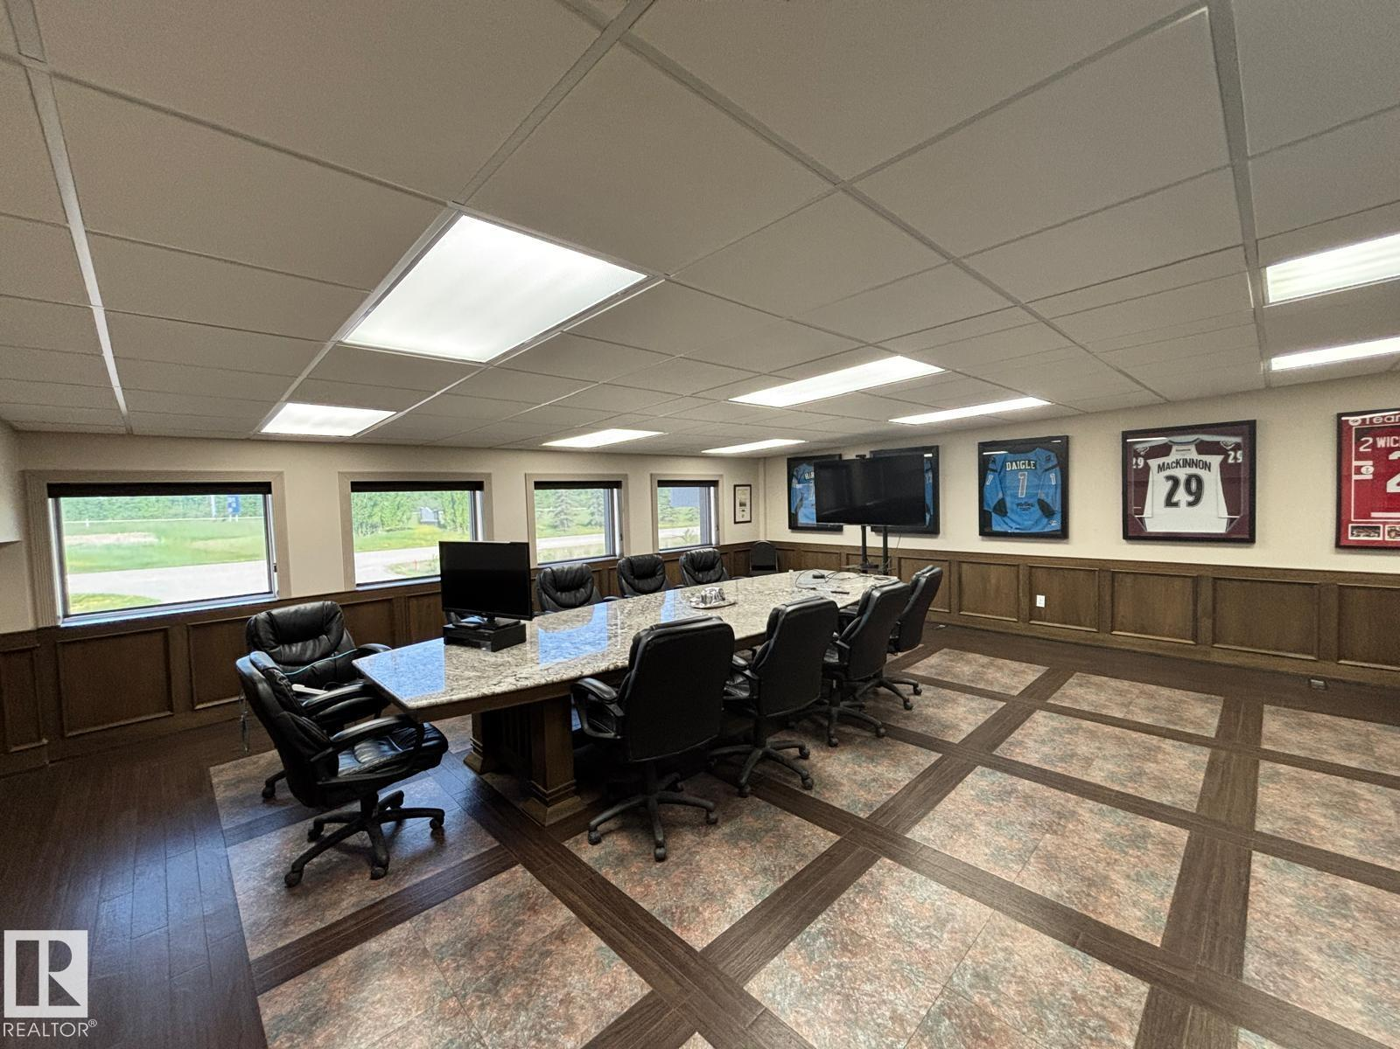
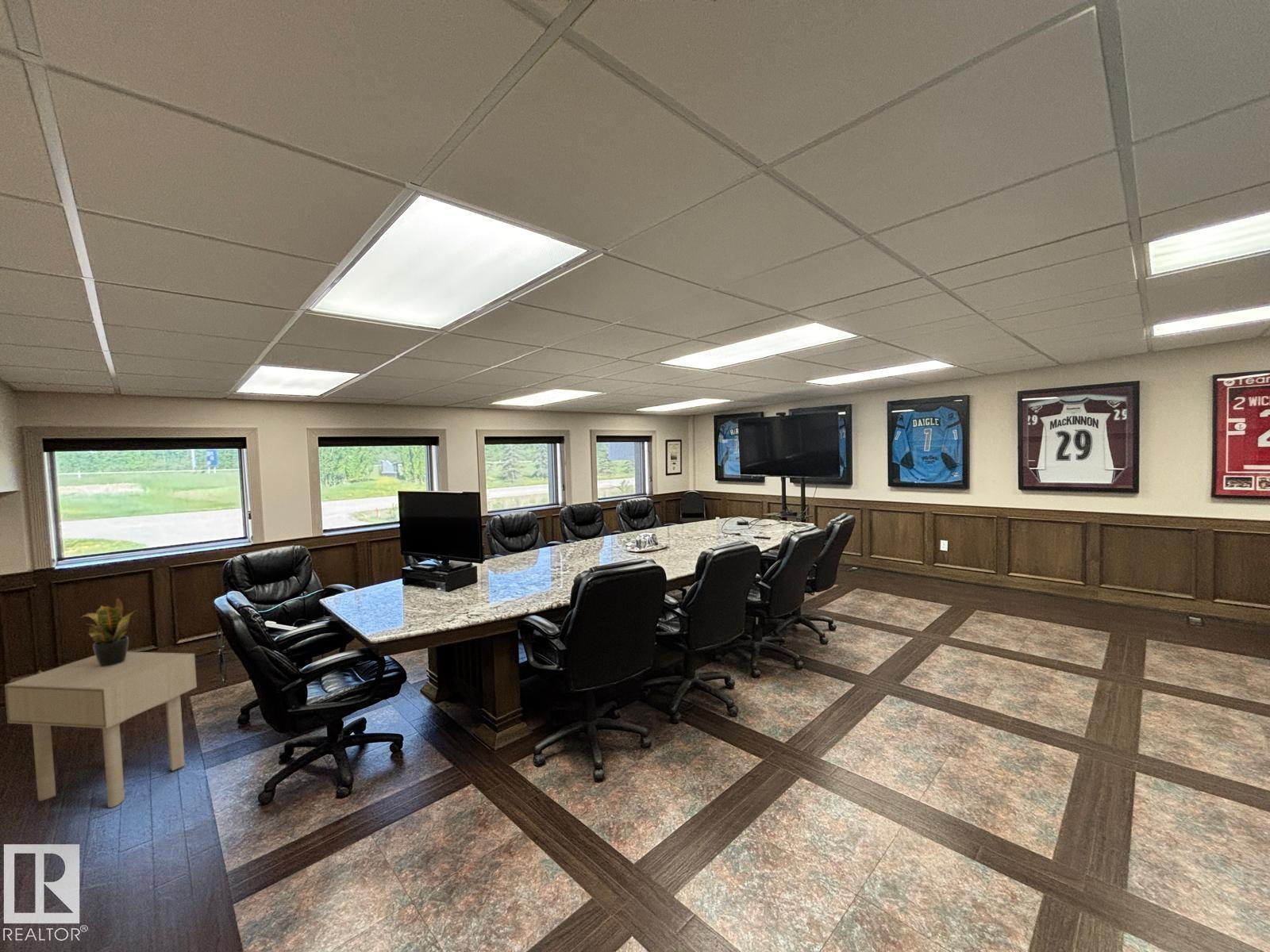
+ side table (110, 725)
+ potted plant (107, 630)
